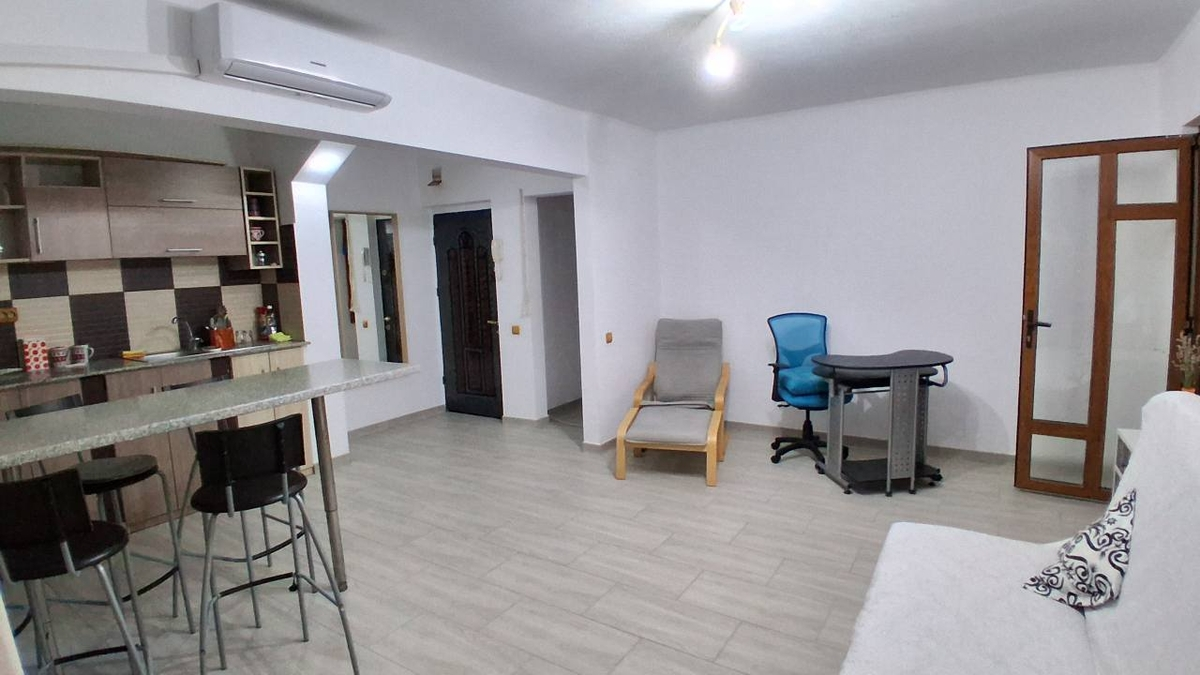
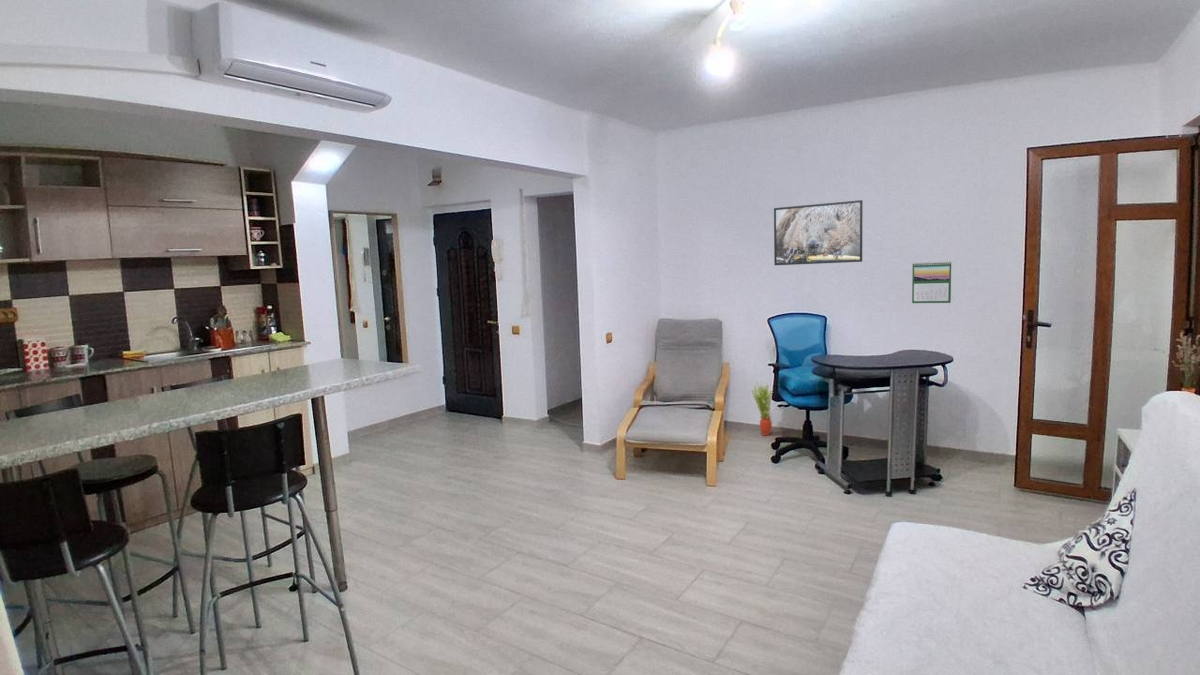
+ potted plant (762, 408)
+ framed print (816, 234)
+ calendar (931, 282)
